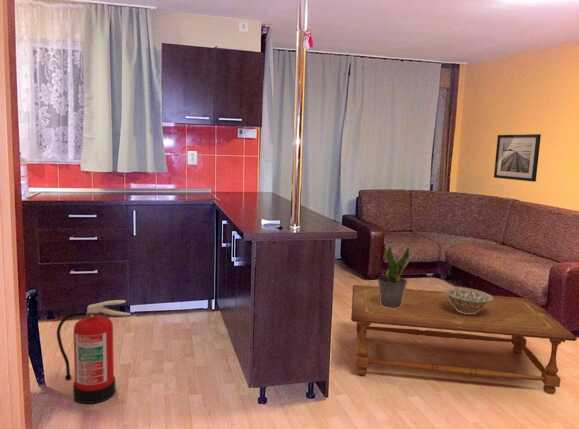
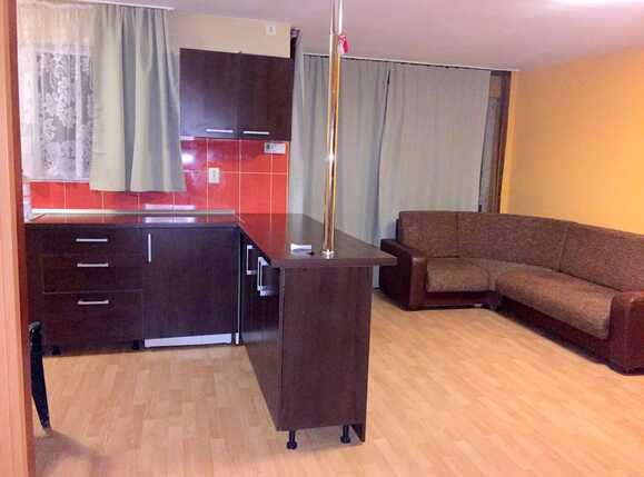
- coffee table (446, 334)
- wall art (515, 157)
- decorative bowl (467, 302)
- fire extinguisher (94, 348)
- potted plant (392, 273)
